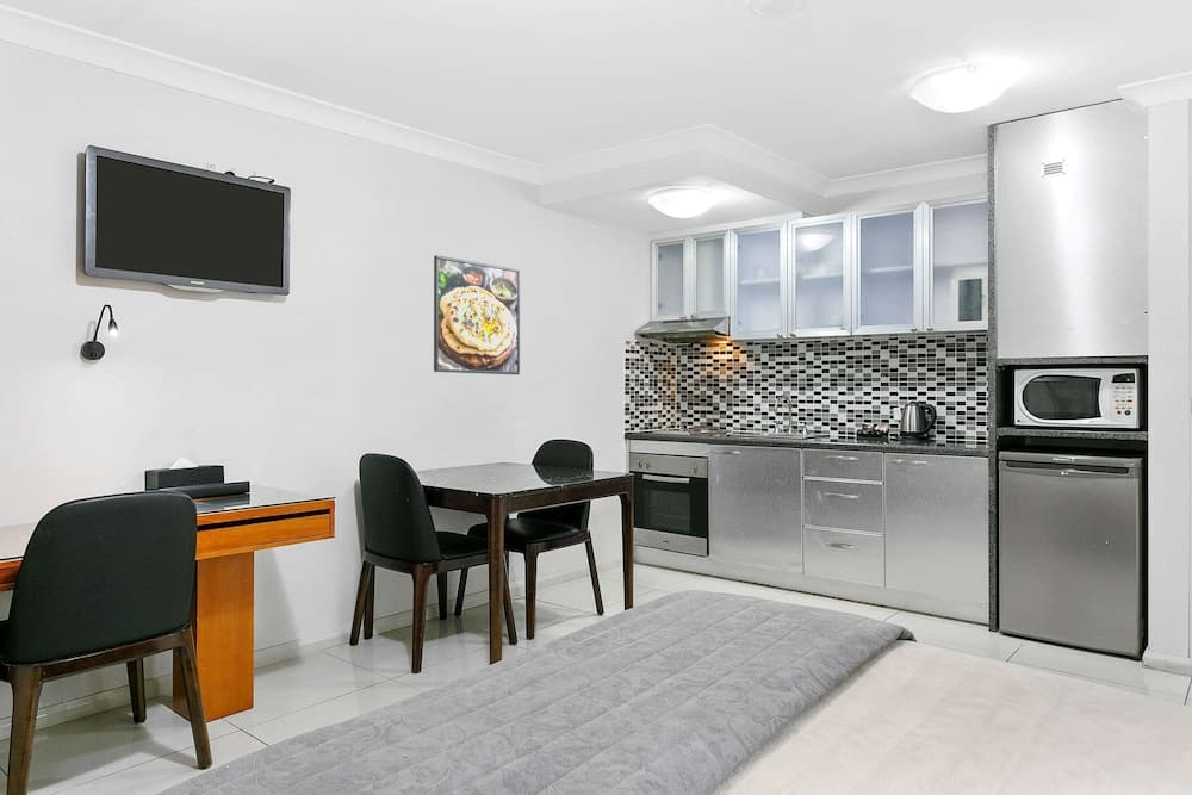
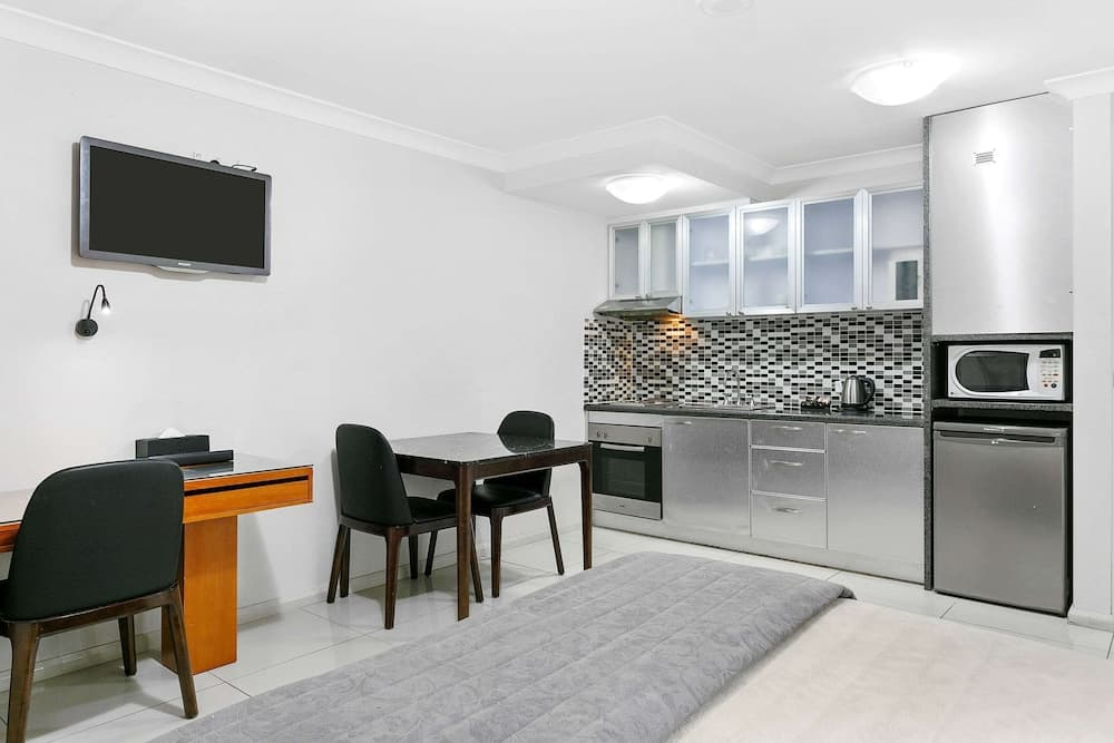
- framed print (478, 317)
